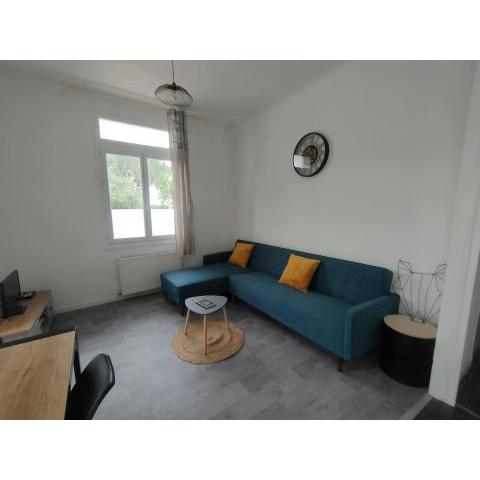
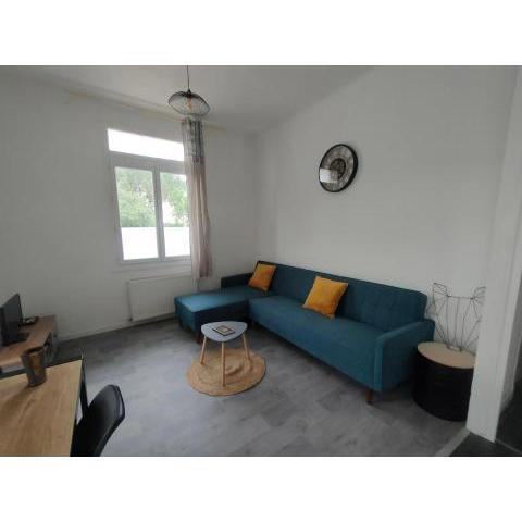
+ mug (35, 366)
